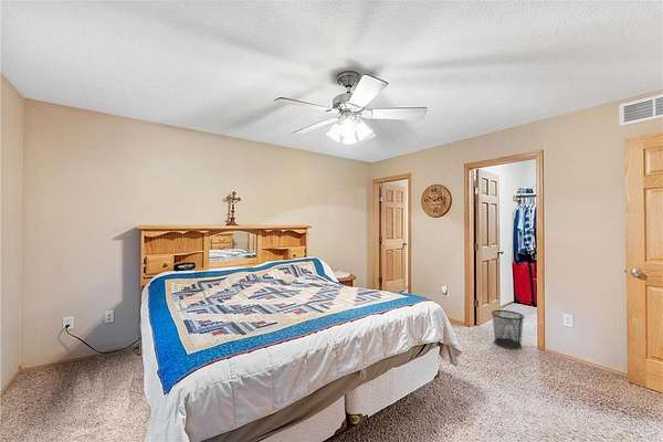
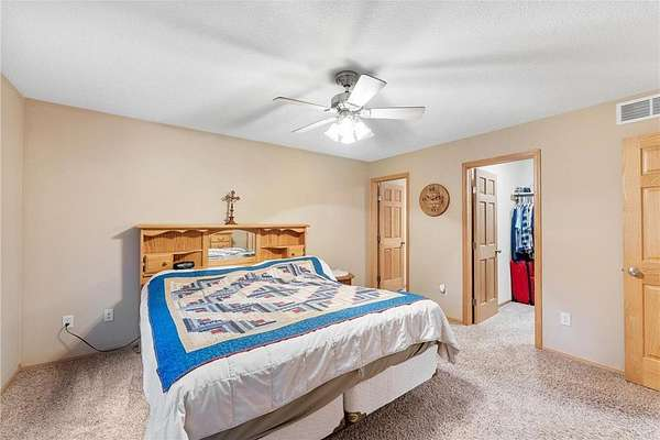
- waste bin (507, 328)
